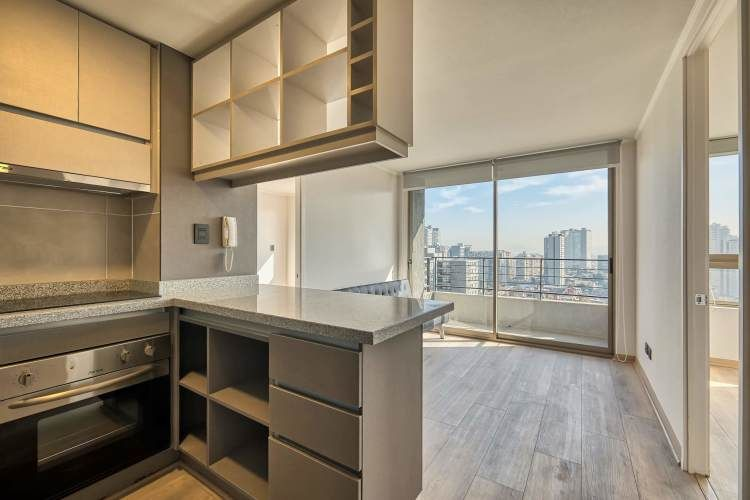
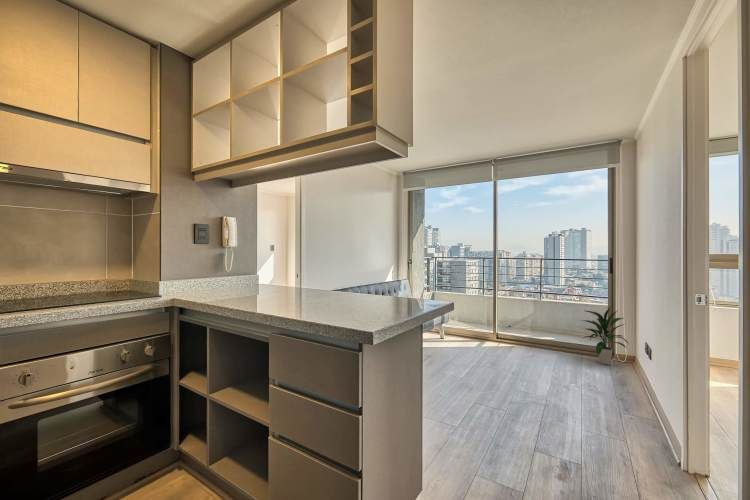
+ indoor plant (604, 334)
